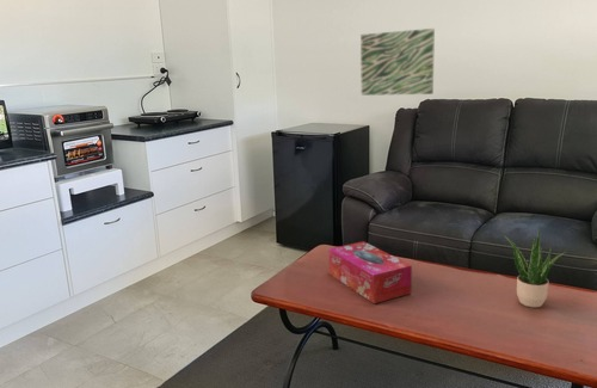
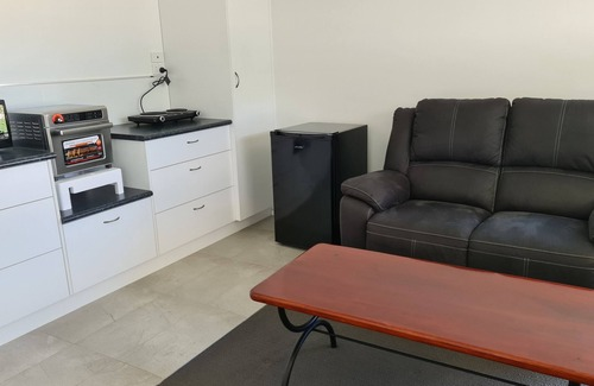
- wall art (395, 63)
- potted plant (531, 266)
- tissue box (368, 270)
